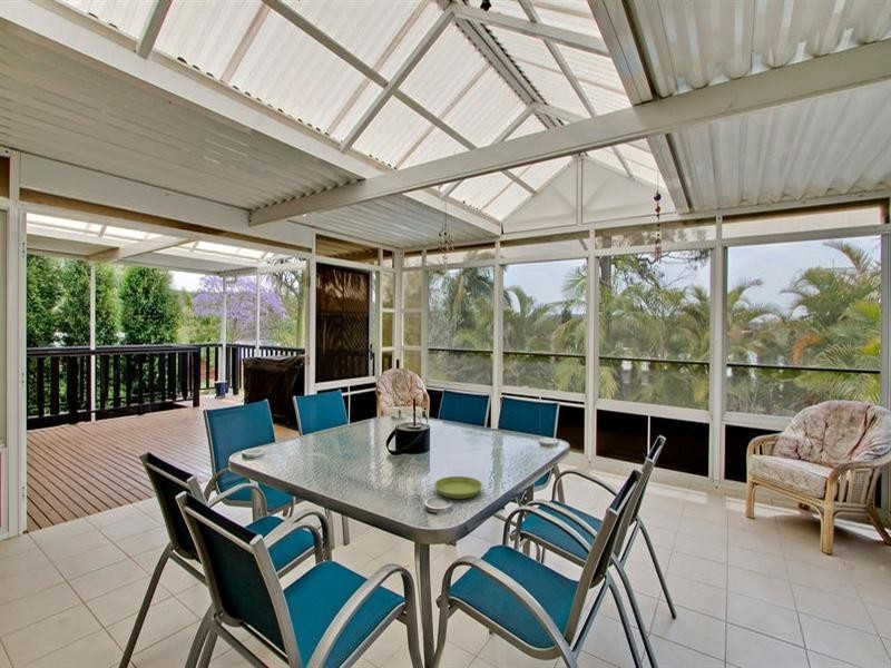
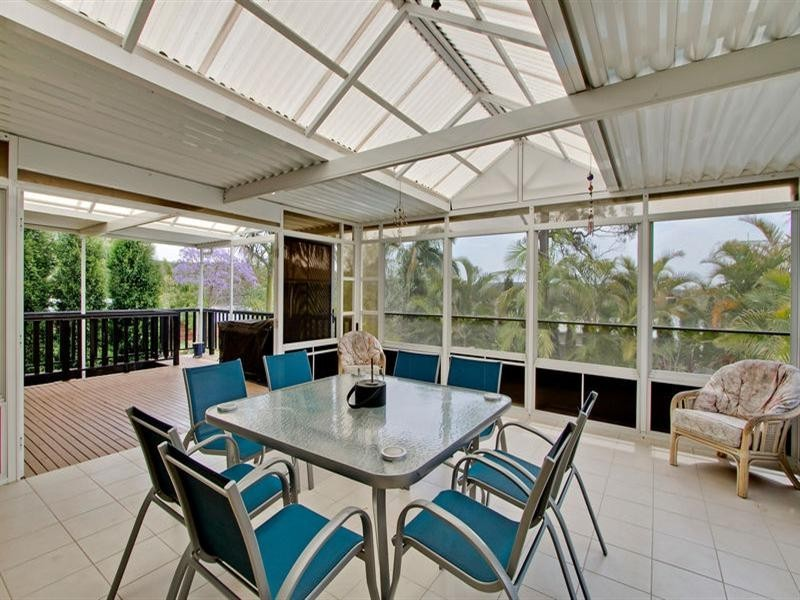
- saucer (458, 488)
